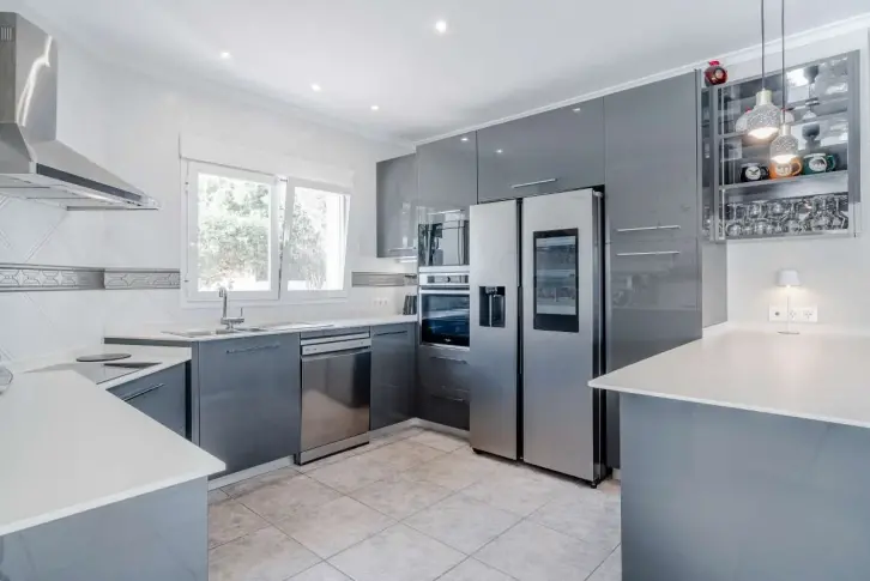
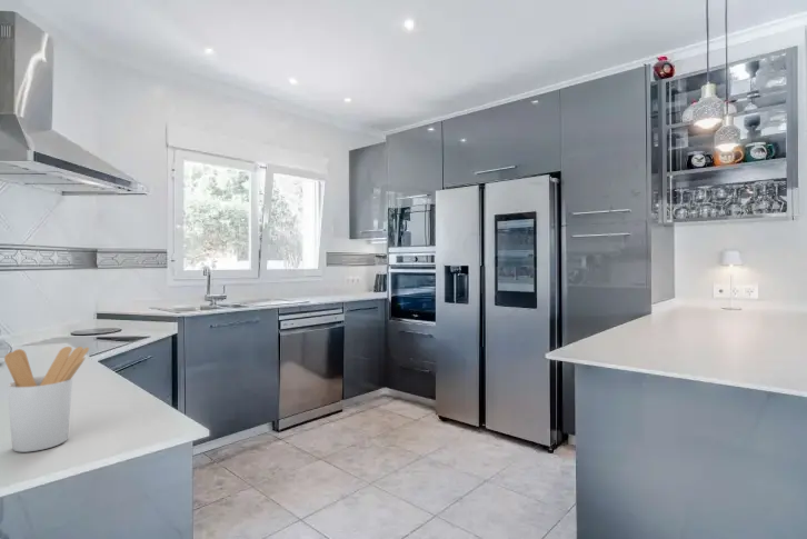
+ utensil holder (51, 392)
